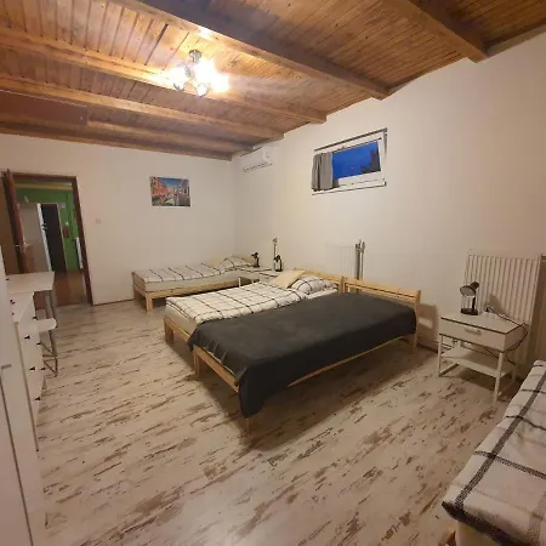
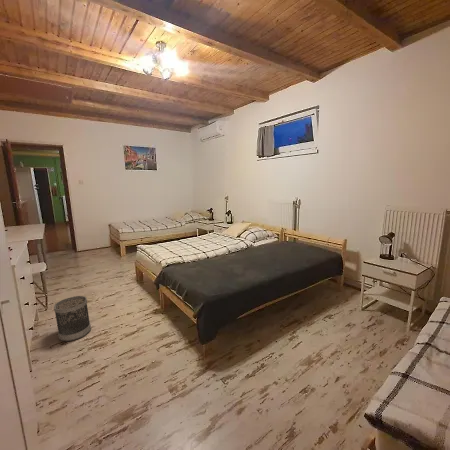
+ wastebasket (73, 317)
